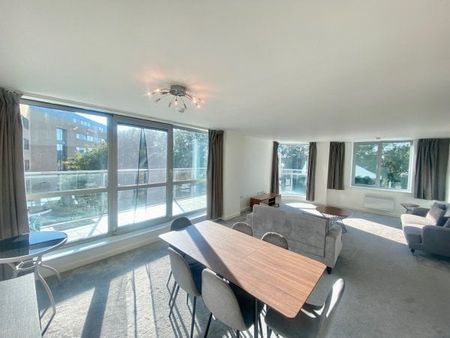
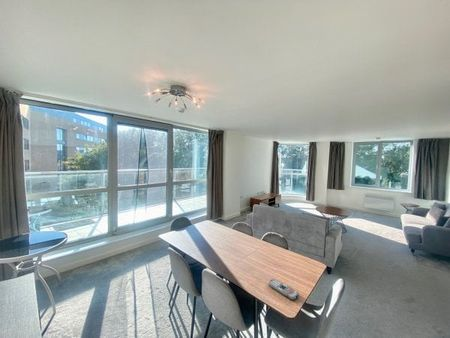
+ remote control (282, 288)
